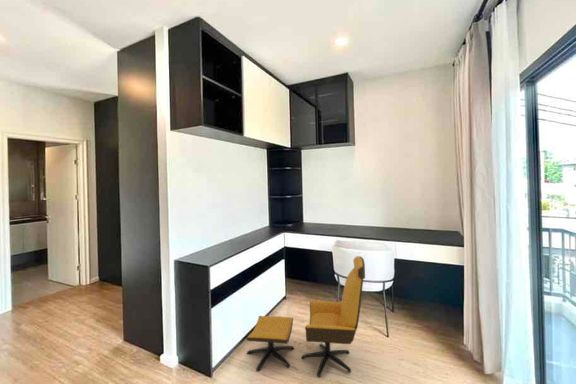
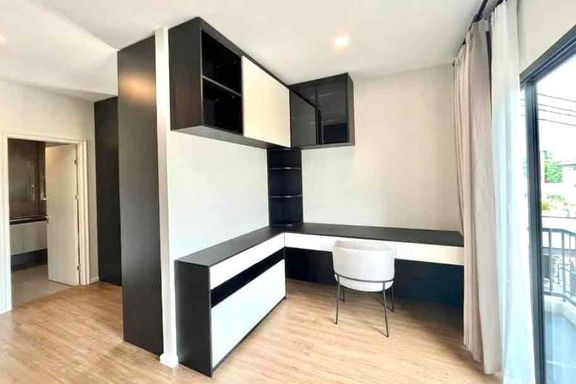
- lounge chair (310, 308)
